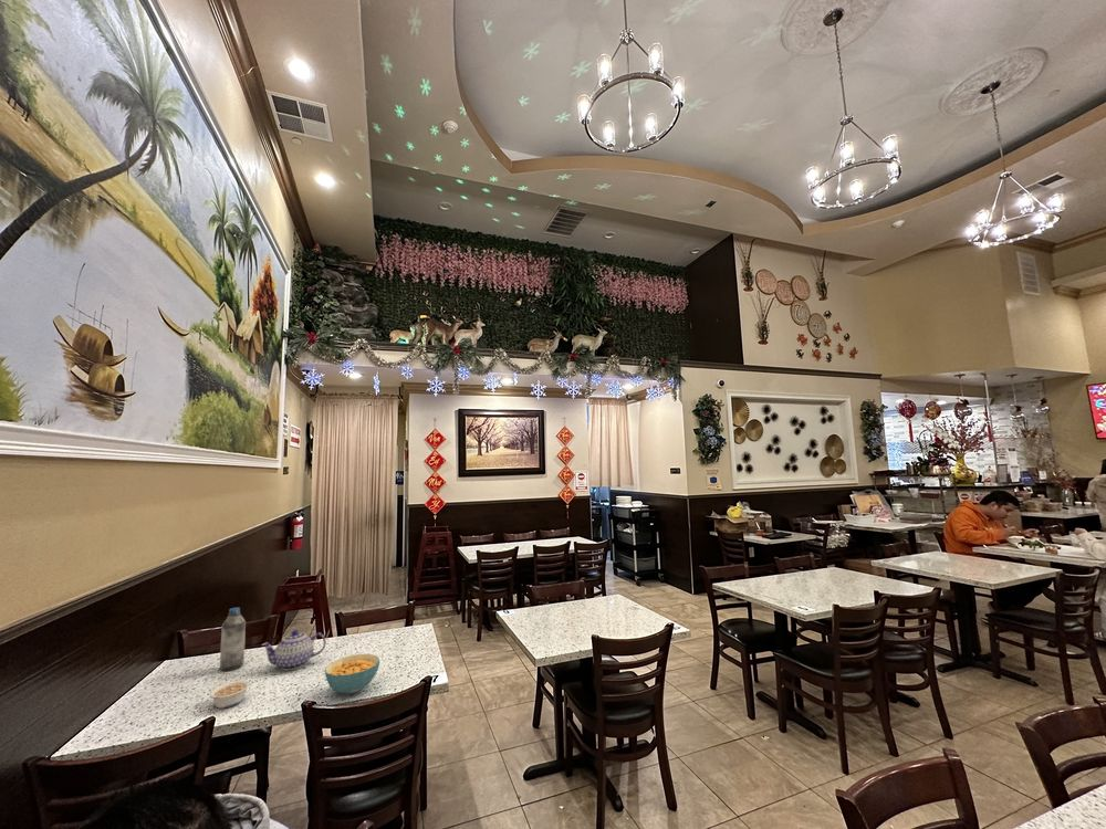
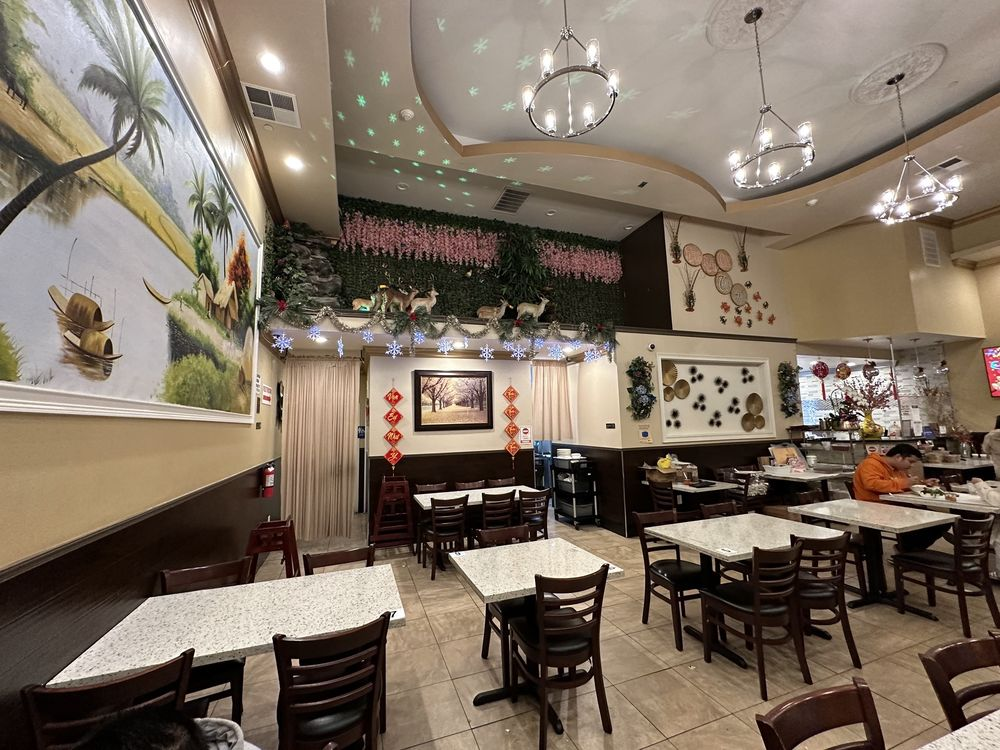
- legume (229, 694)
- water bottle (232, 637)
- teapot (294, 648)
- cereal bowl (352, 676)
